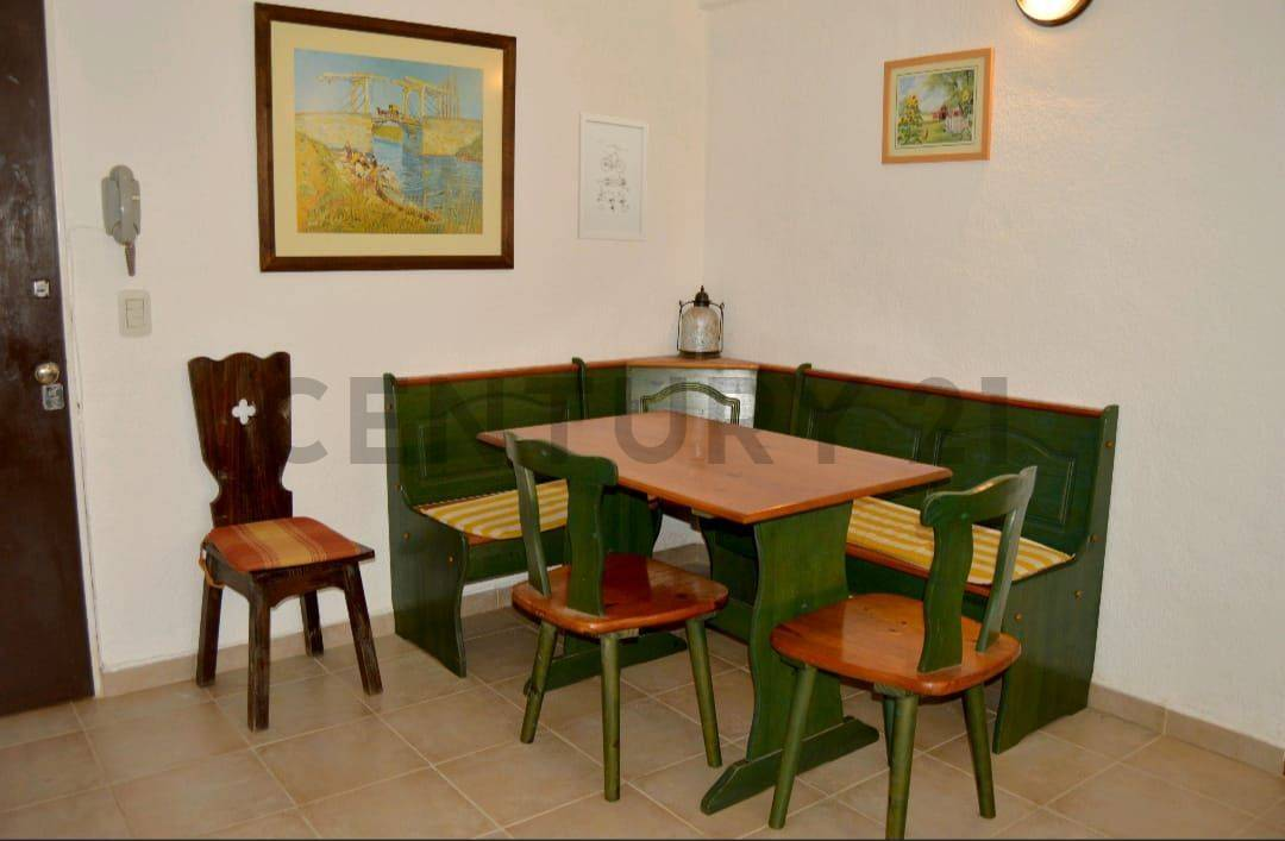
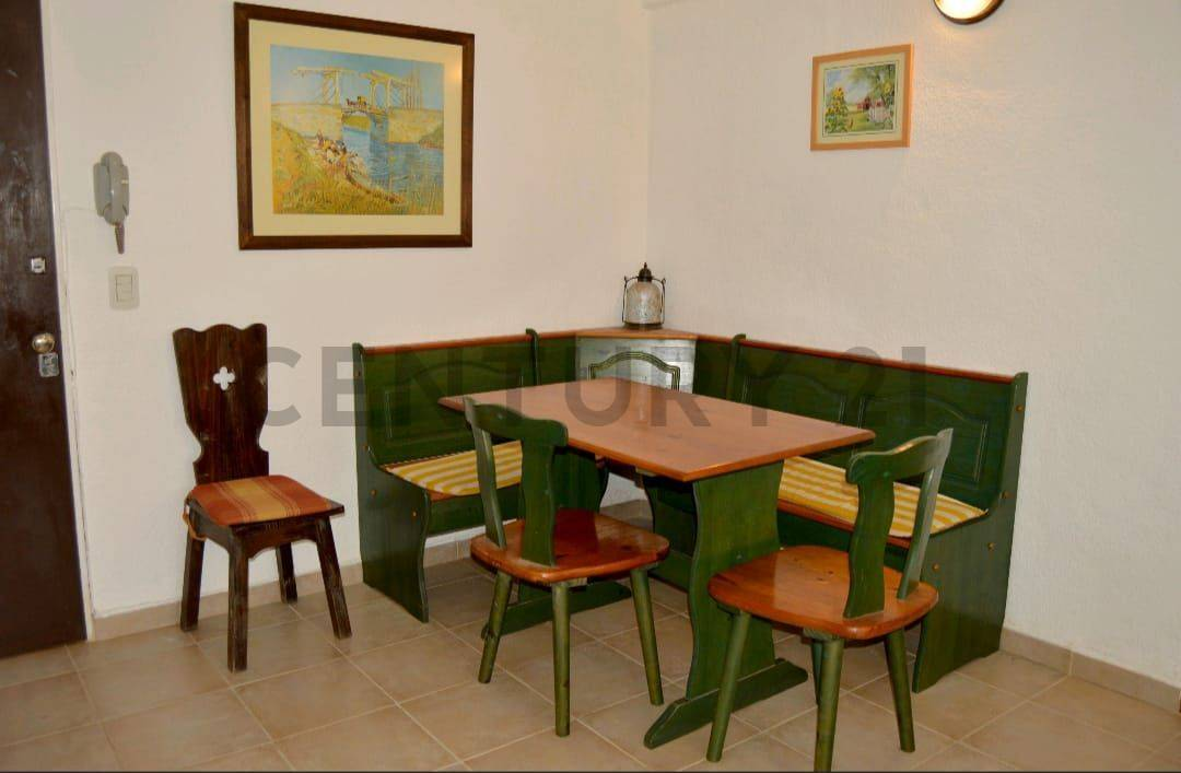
- wall art (613, 178)
